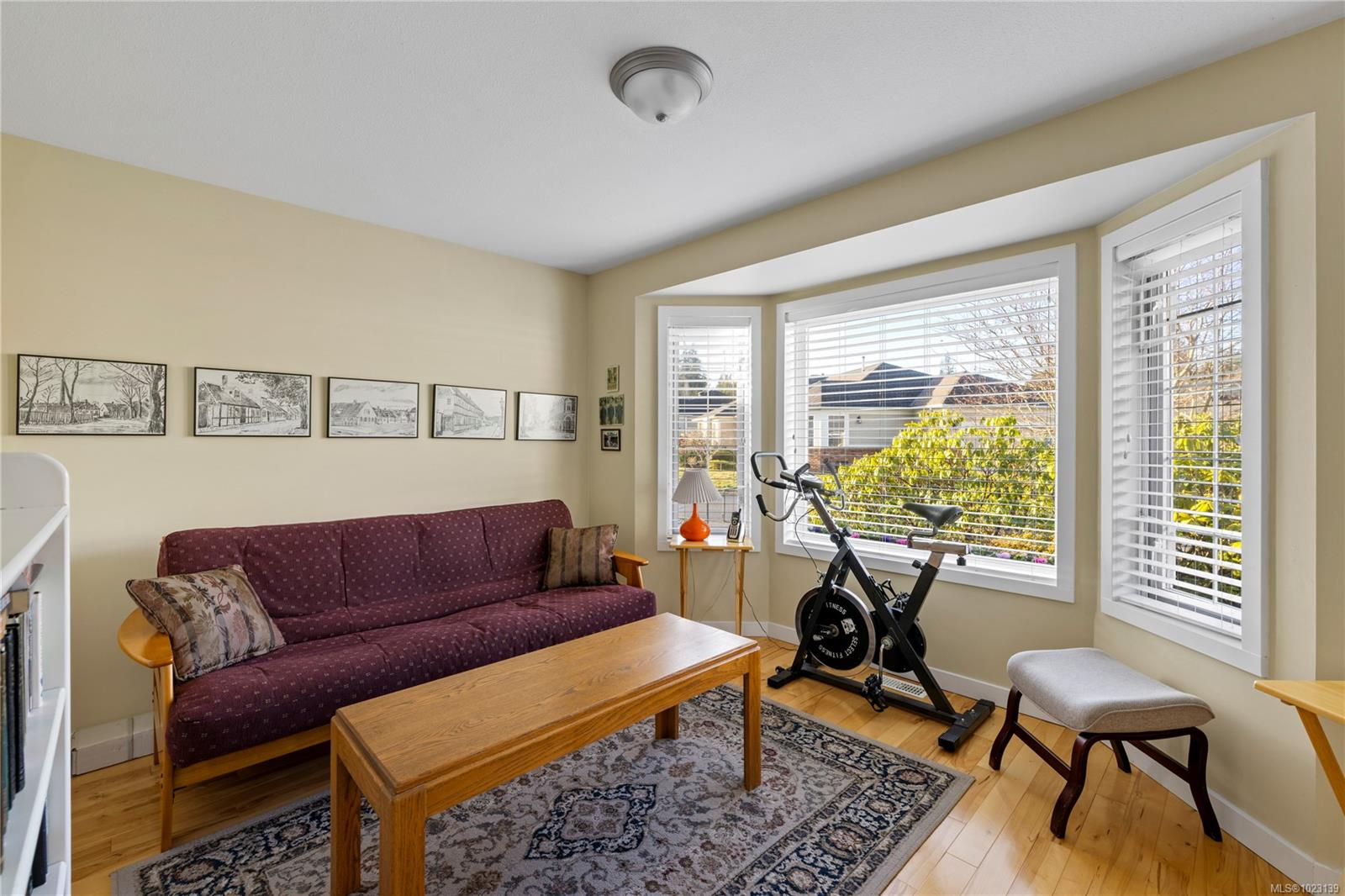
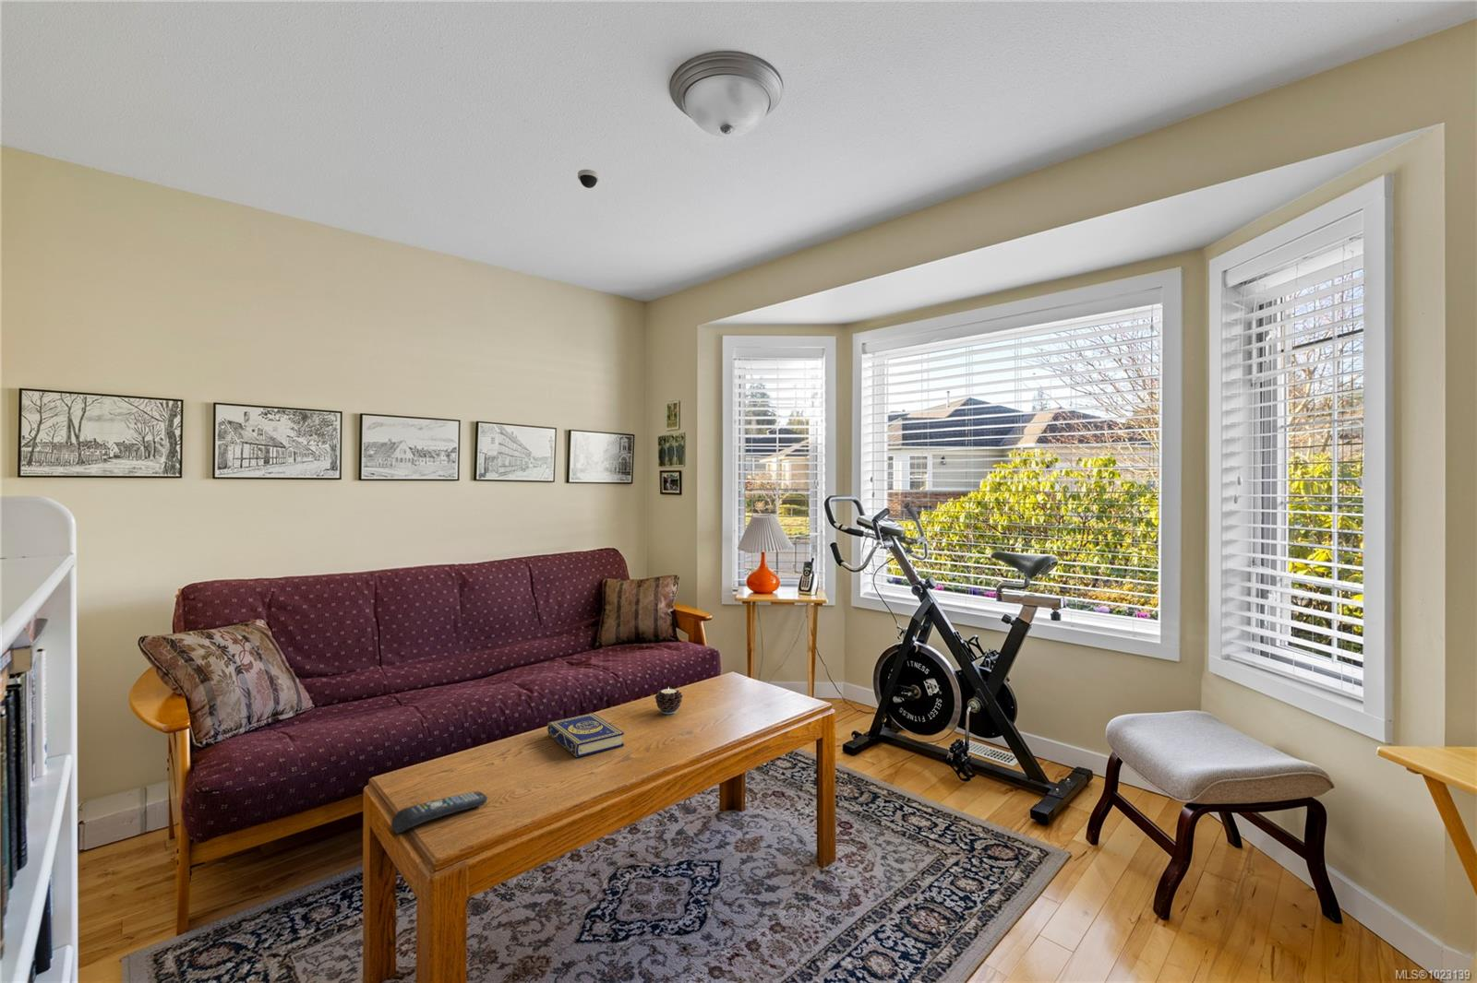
+ candle (669, 699)
+ dome security camera (588, 181)
+ book (585, 734)
+ remote control (440, 807)
